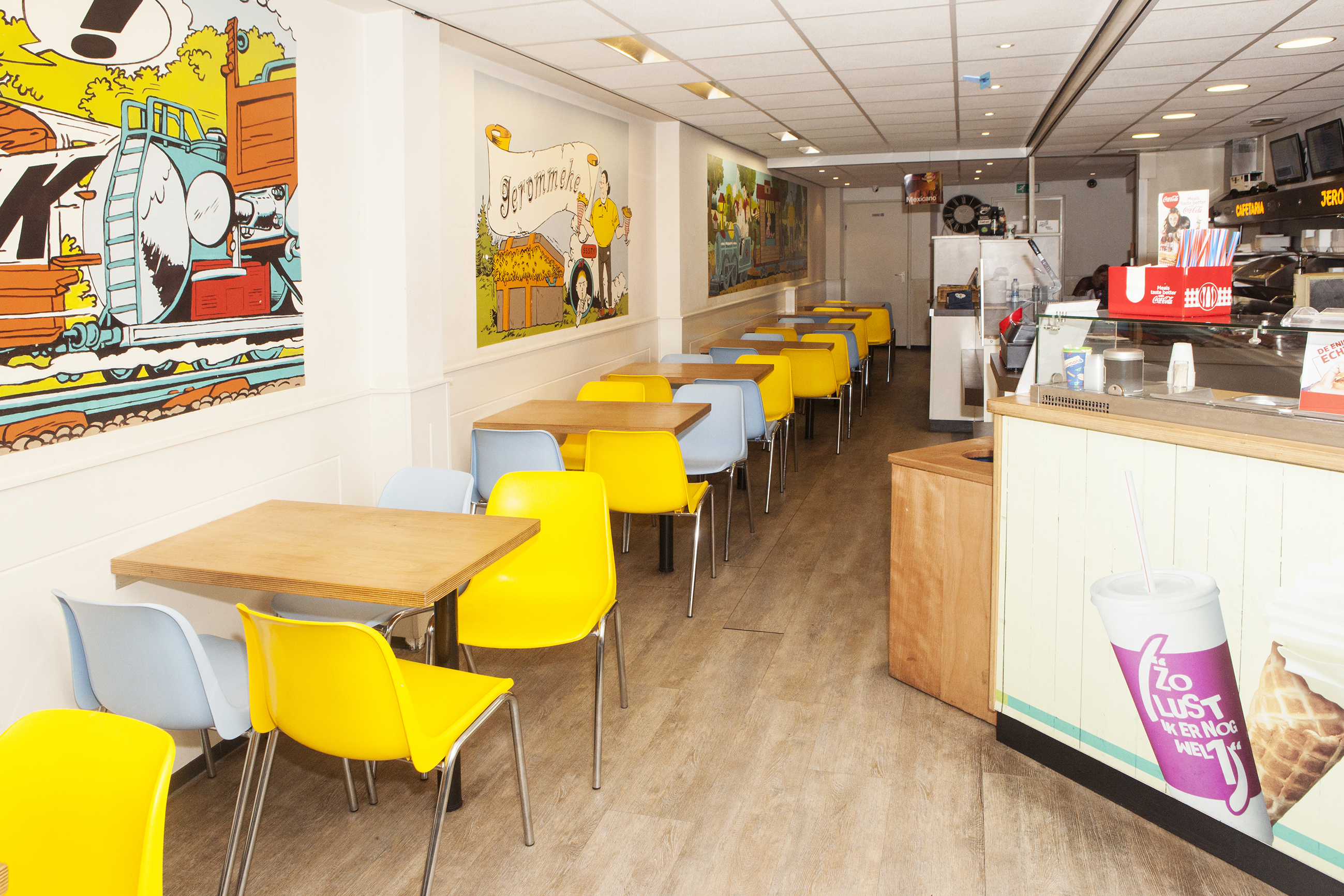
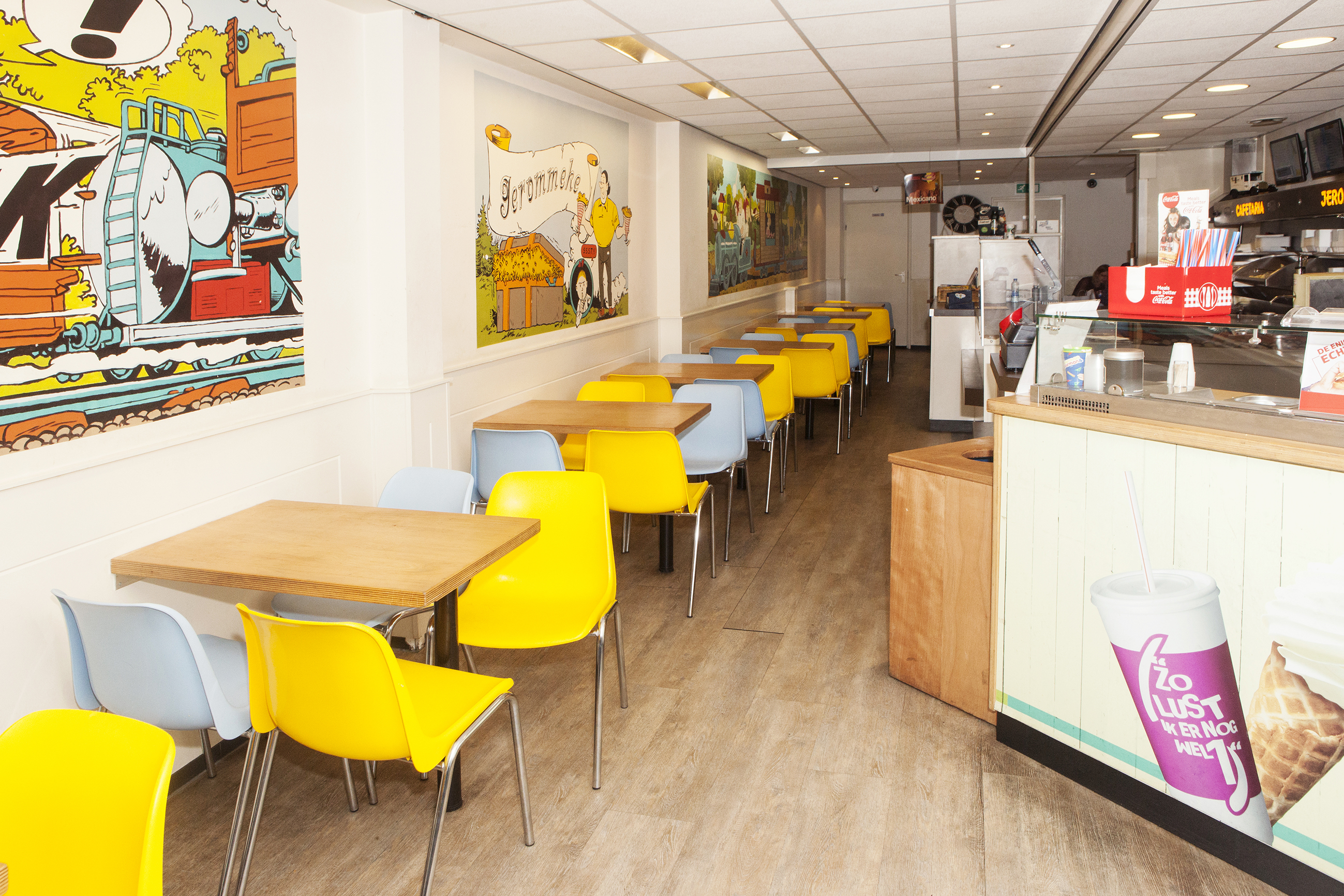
- security camera (975, 82)
